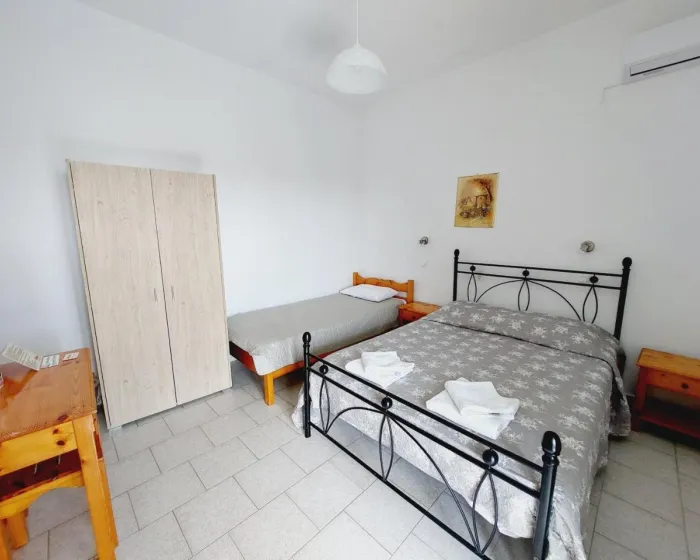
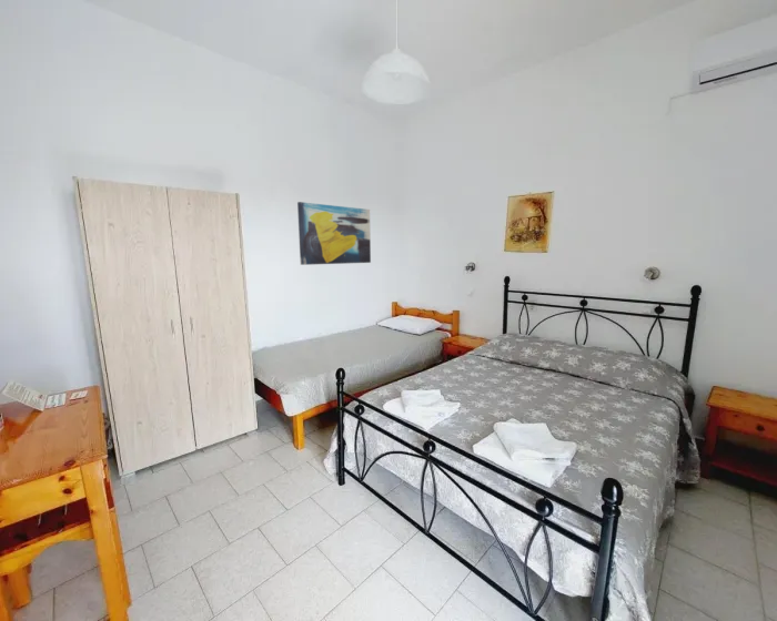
+ wall art (337, 235)
